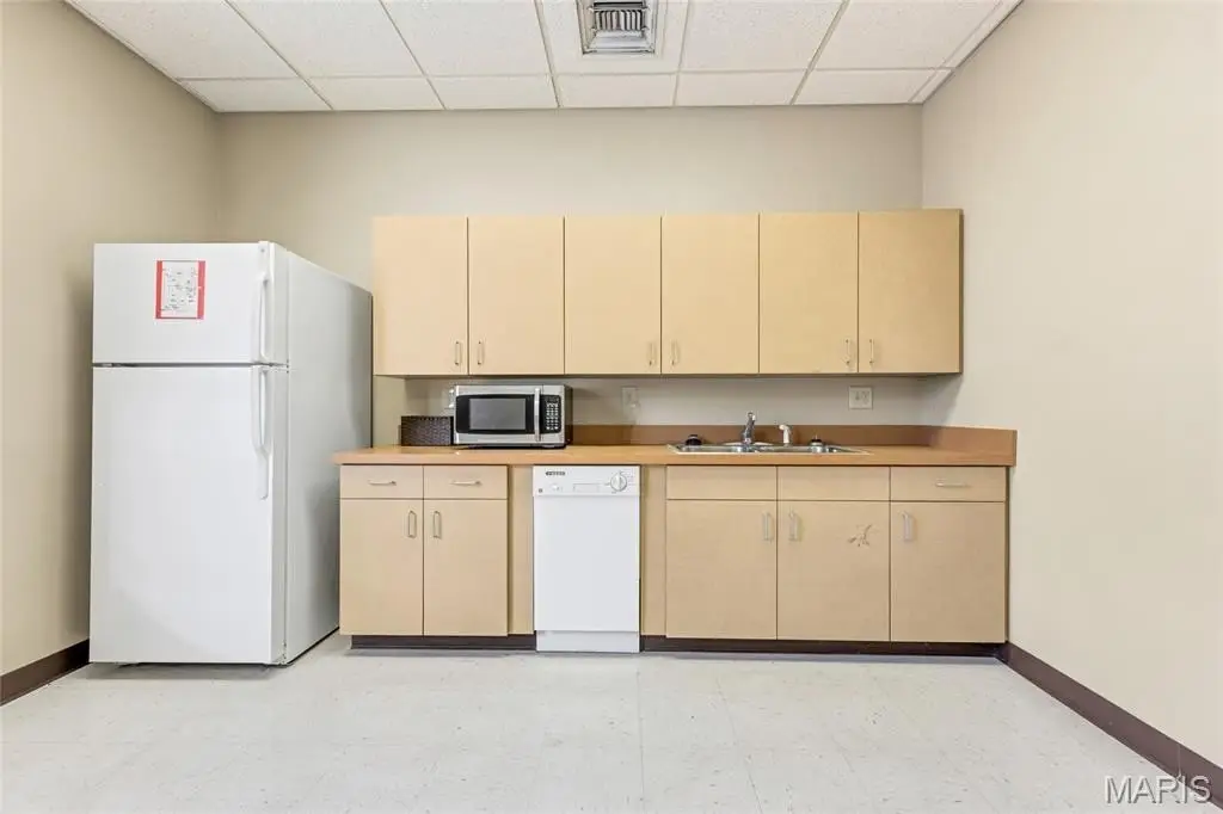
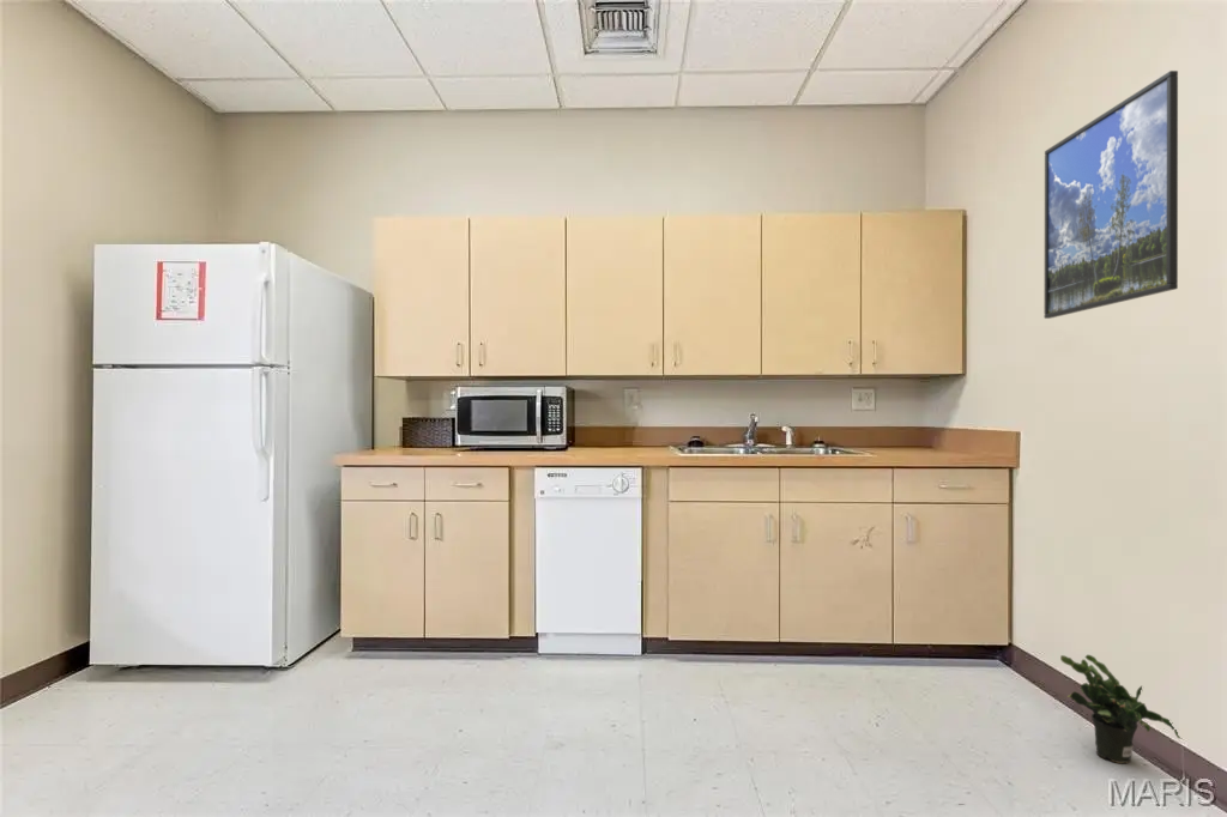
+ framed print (1101, 210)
+ potted plant (1111, 710)
